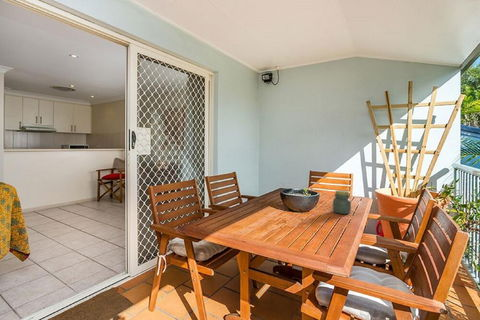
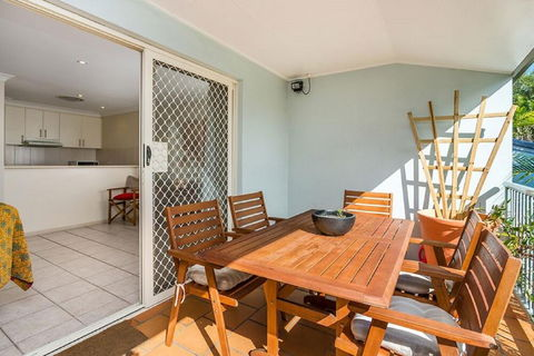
- jar (341, 201)
